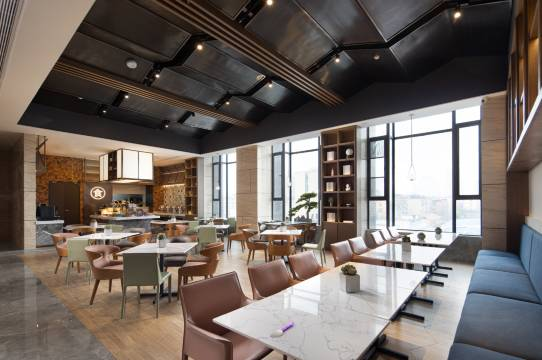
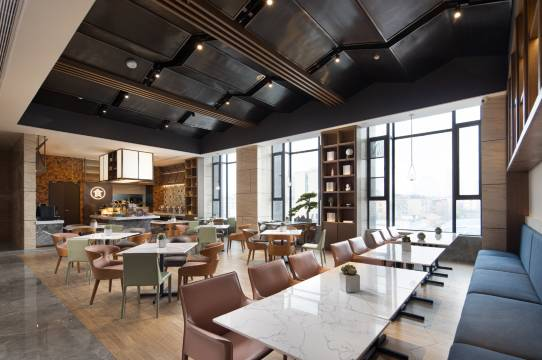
- spoon (283, 329)
